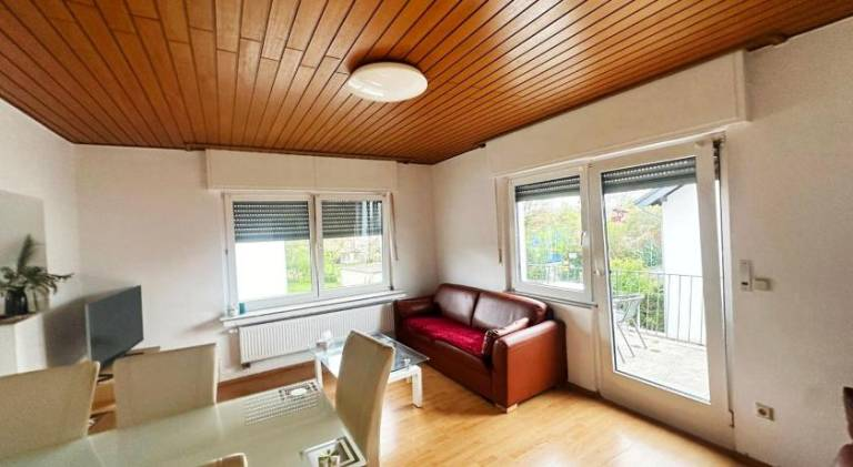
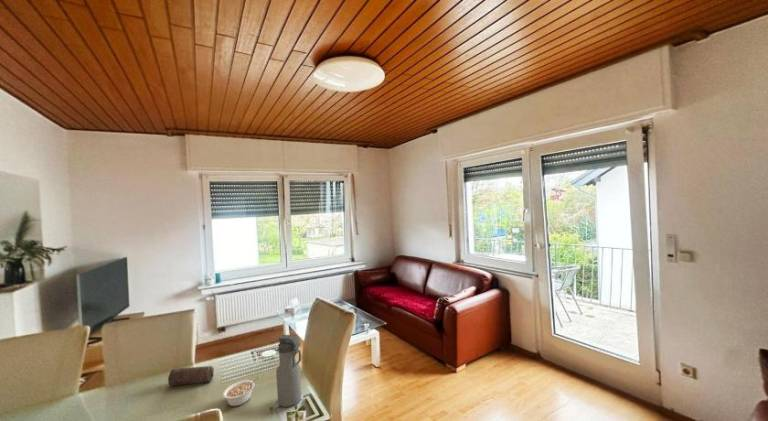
+ water bottle (288, 368)
+ candle (191, 375)
+ legume (240, 392)
